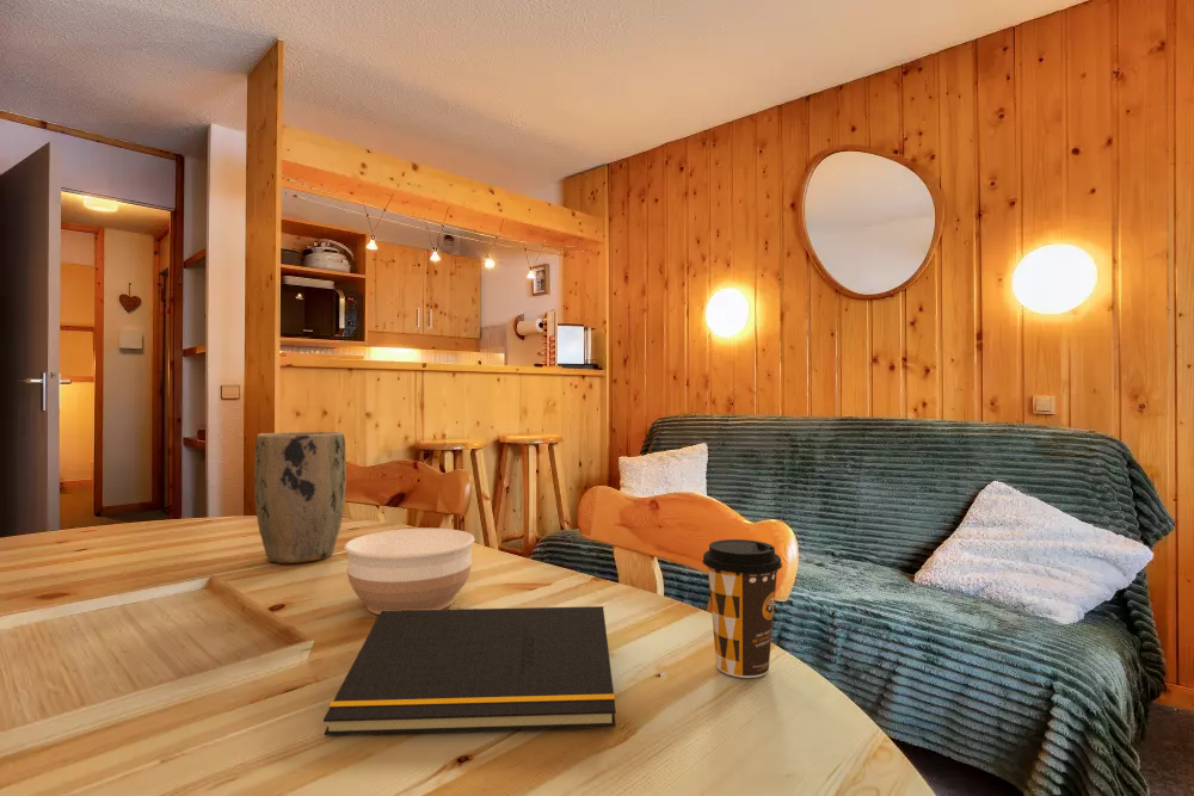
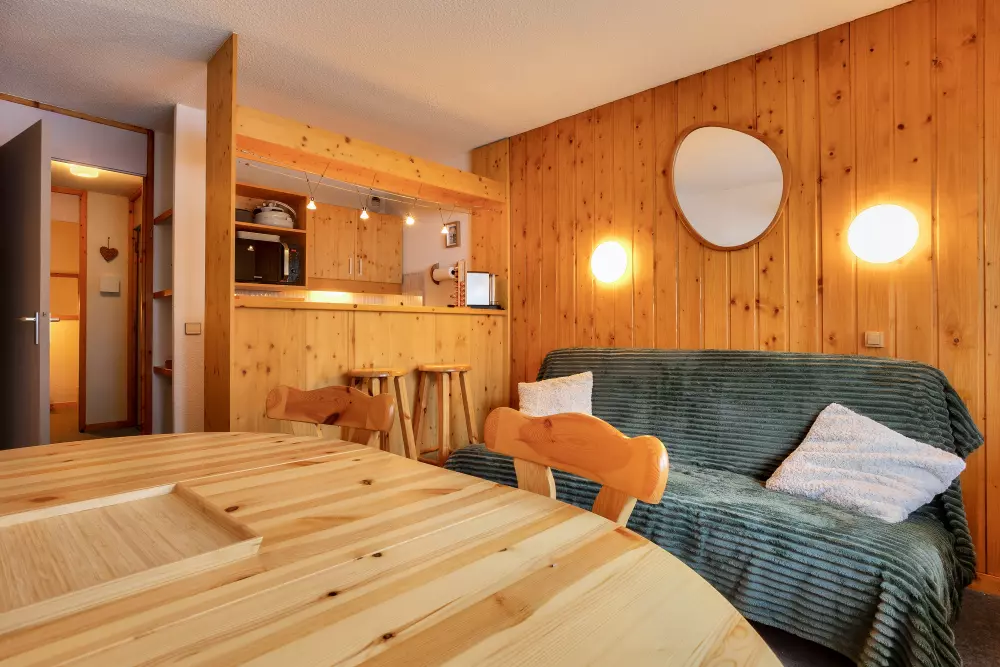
- notepad (484, 661)
- bowl (411, 570)
- coffee cup (741, 606)
- plant pot (301, 494)
